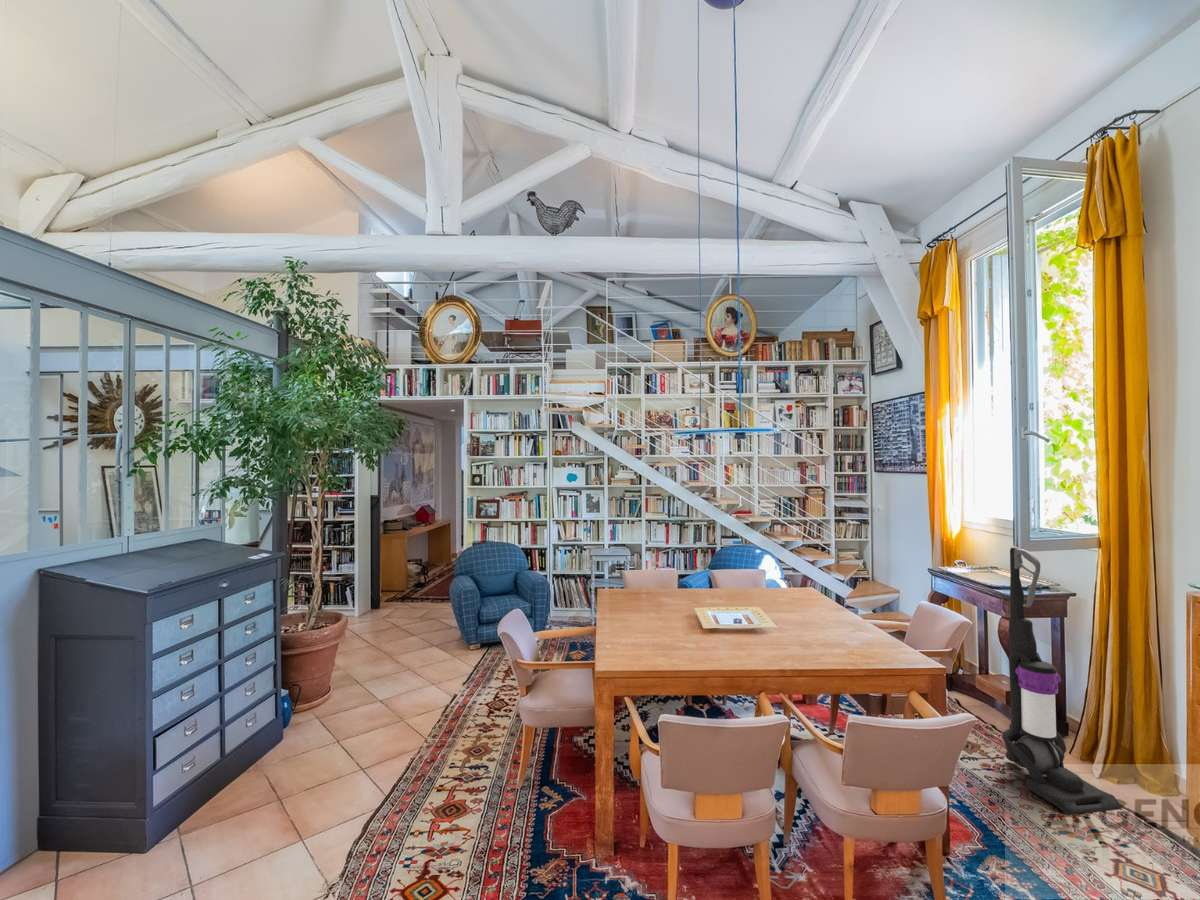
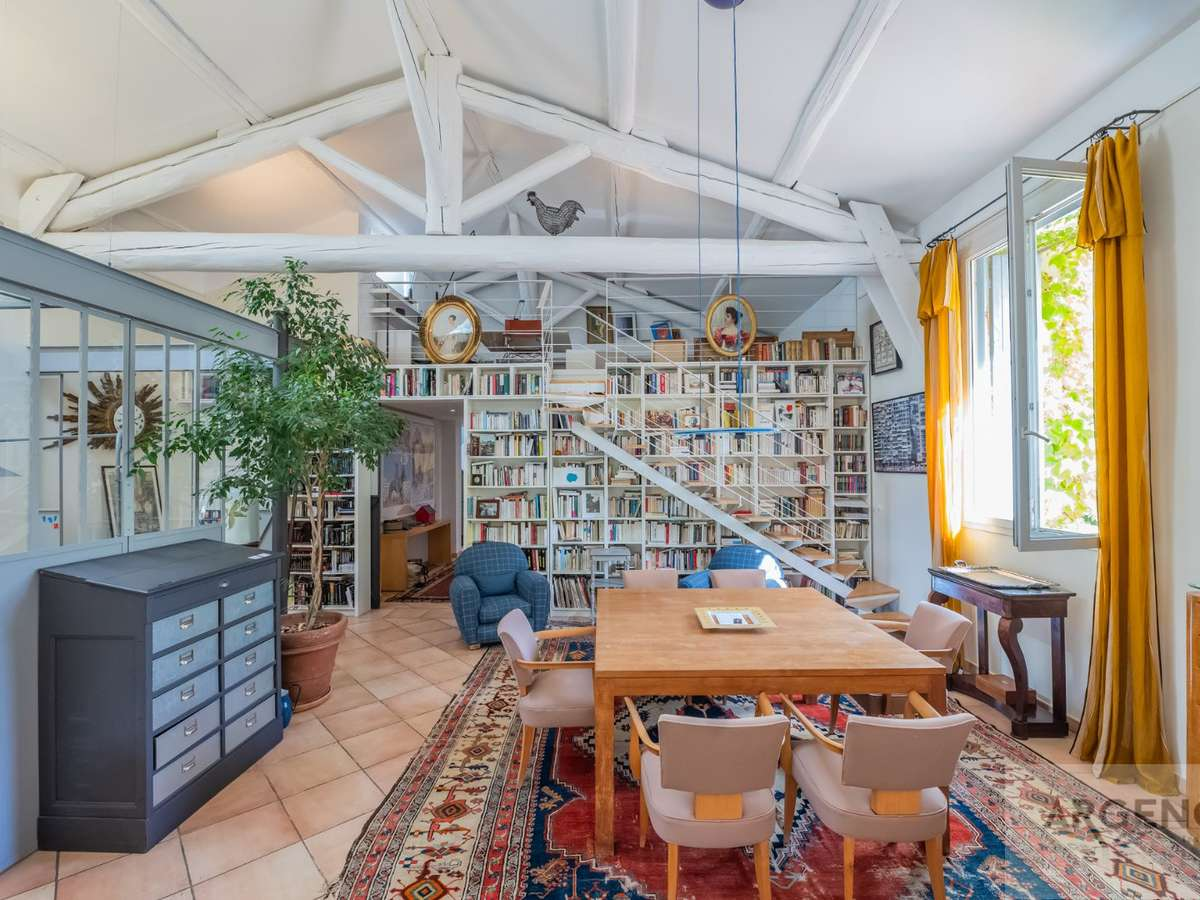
- vacuum cleaner (1044, 667)
